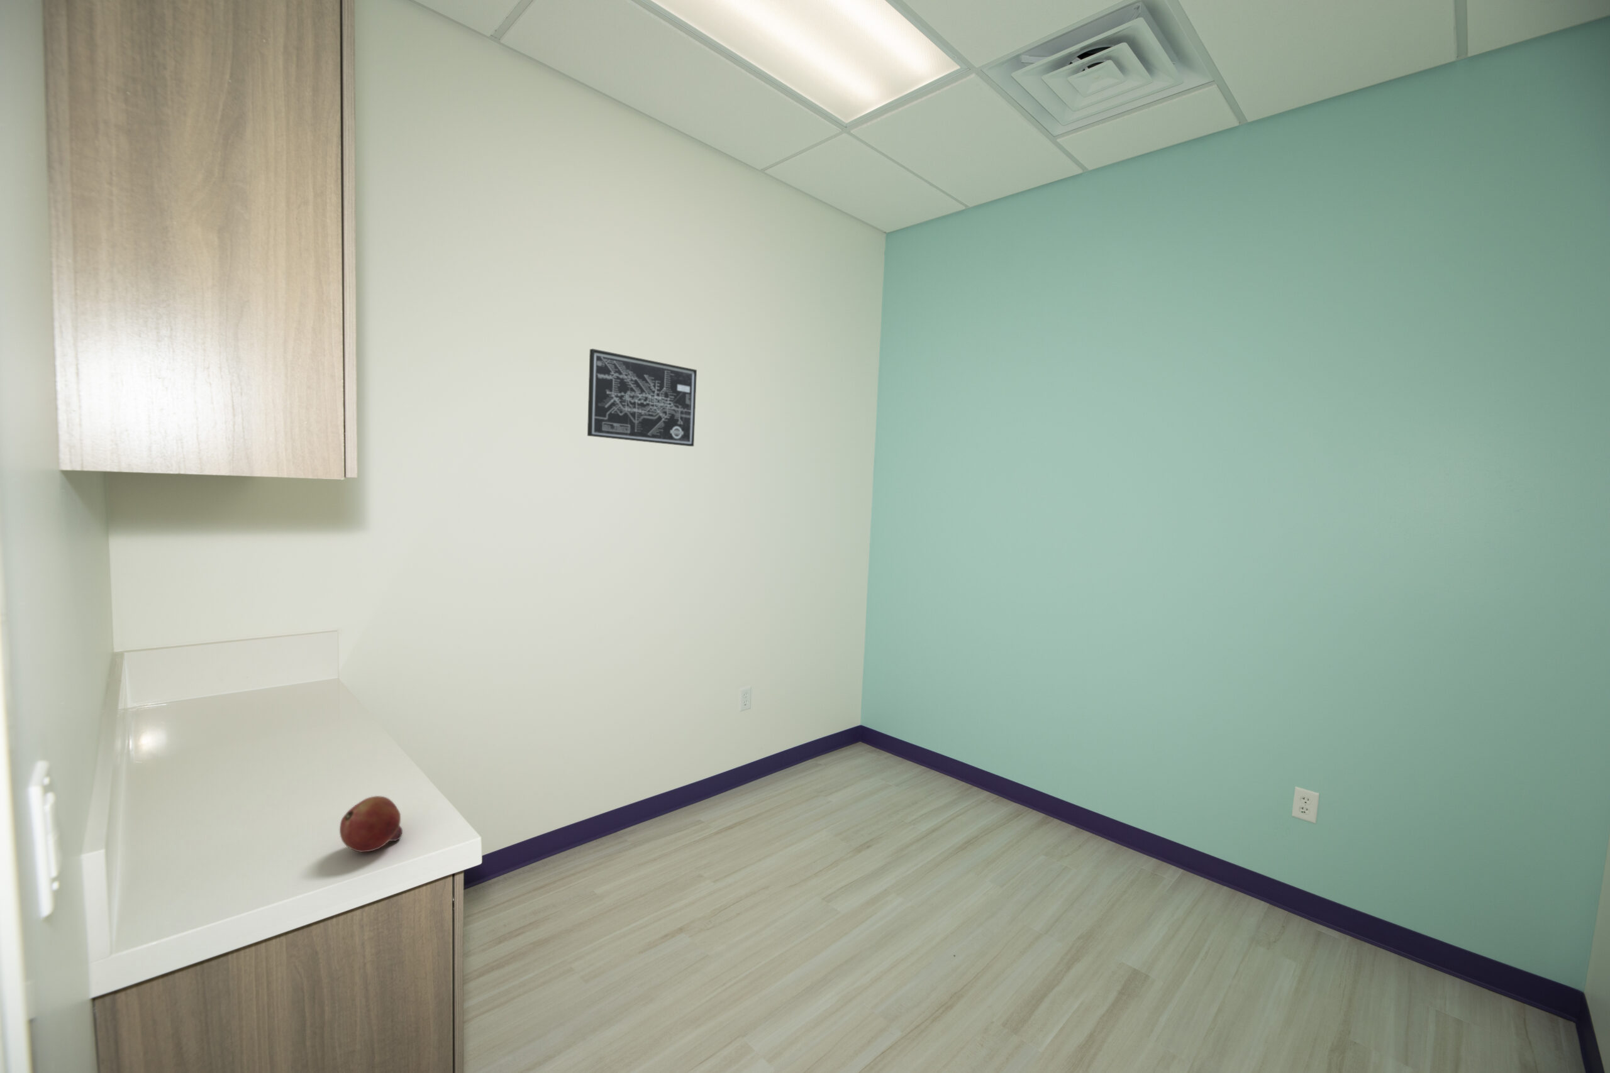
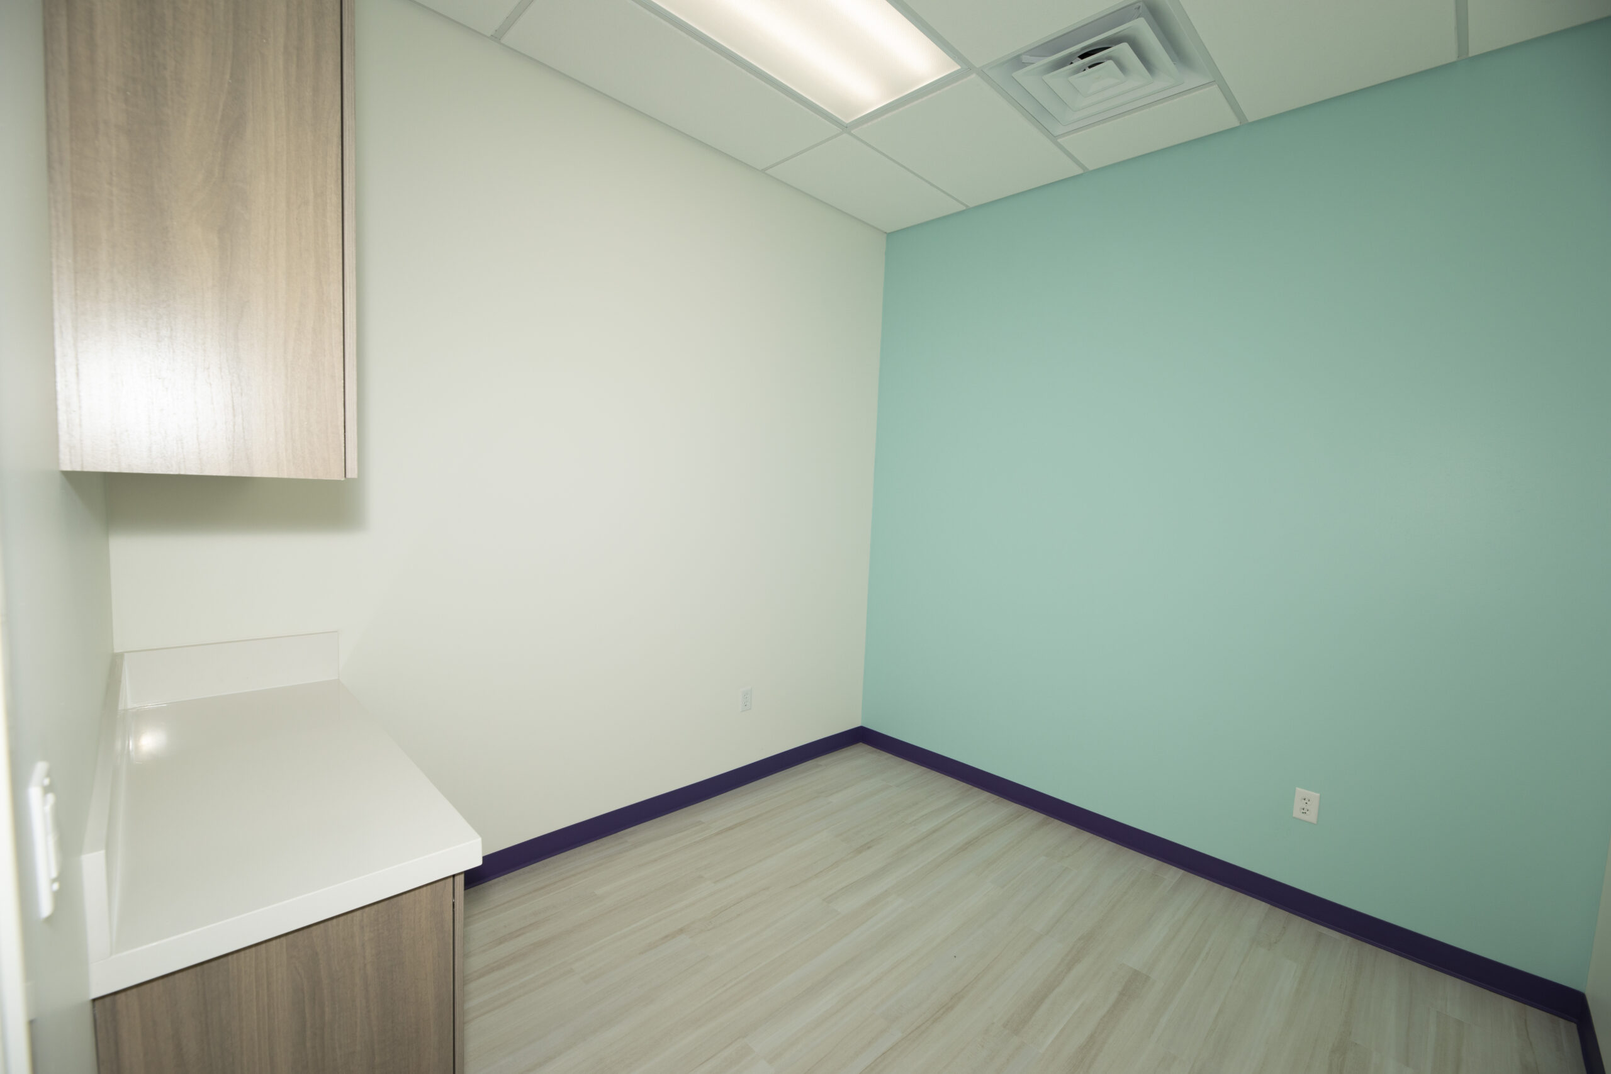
- fruit (373, 823)
- wall art (644, 400)
